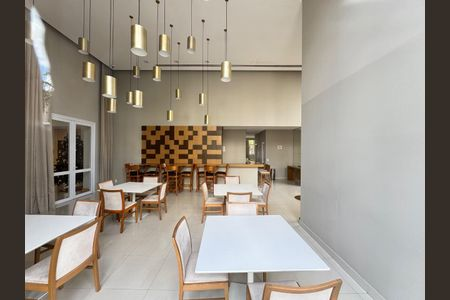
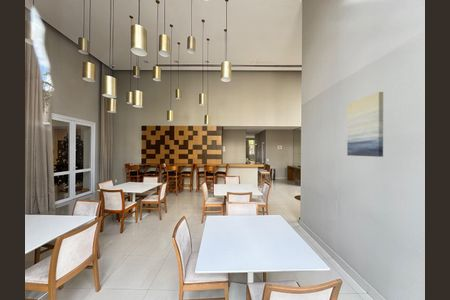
+ wall art (363, 127)
